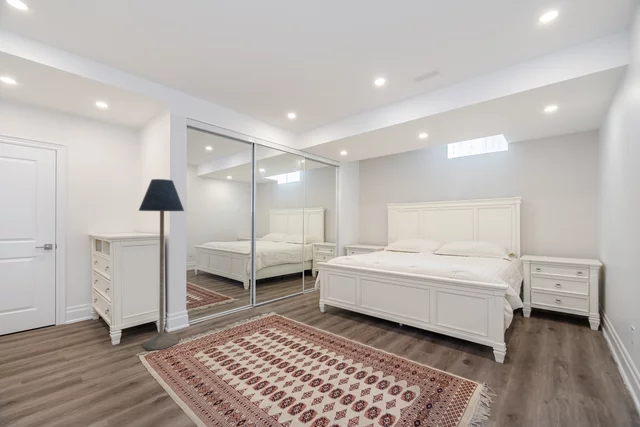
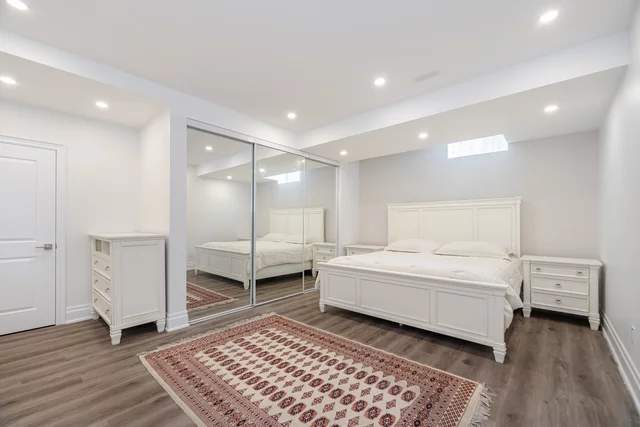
- floor lamp (162, 261)
